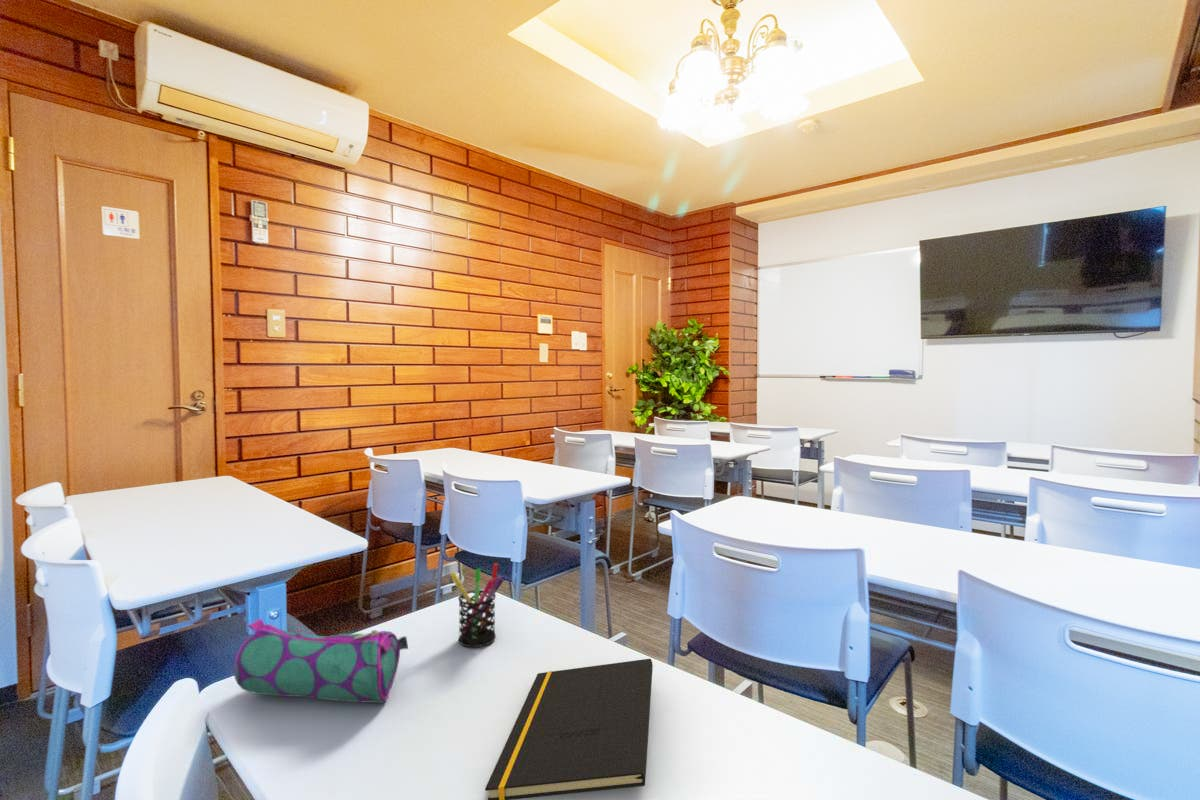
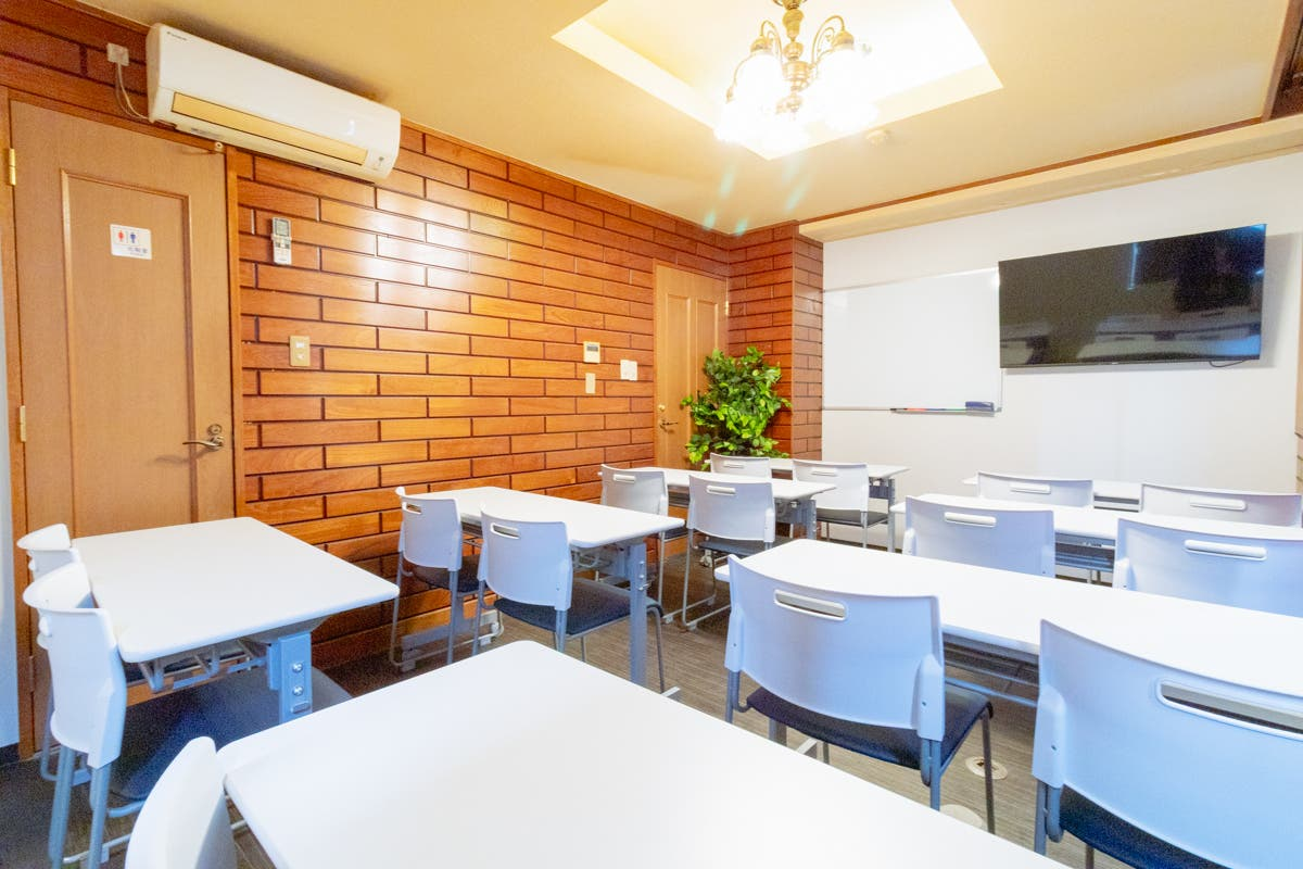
- notepad (581, 719)
- pencil case (322, 660)
- pen holder (479, 600)
